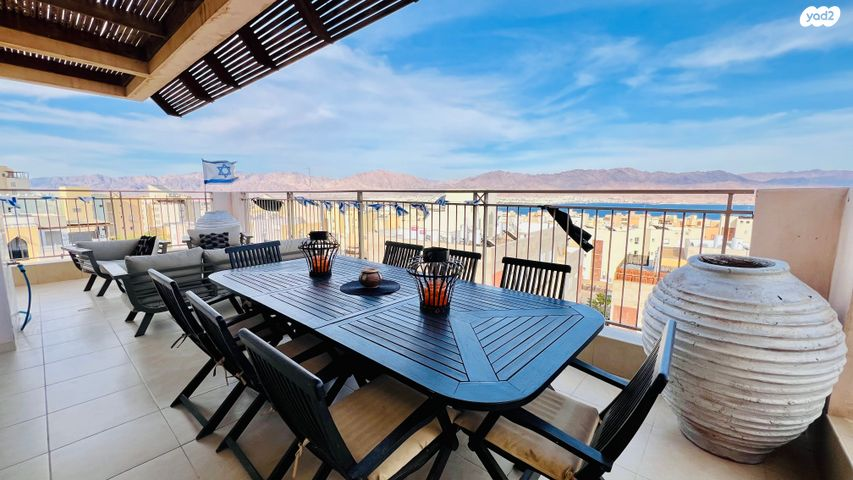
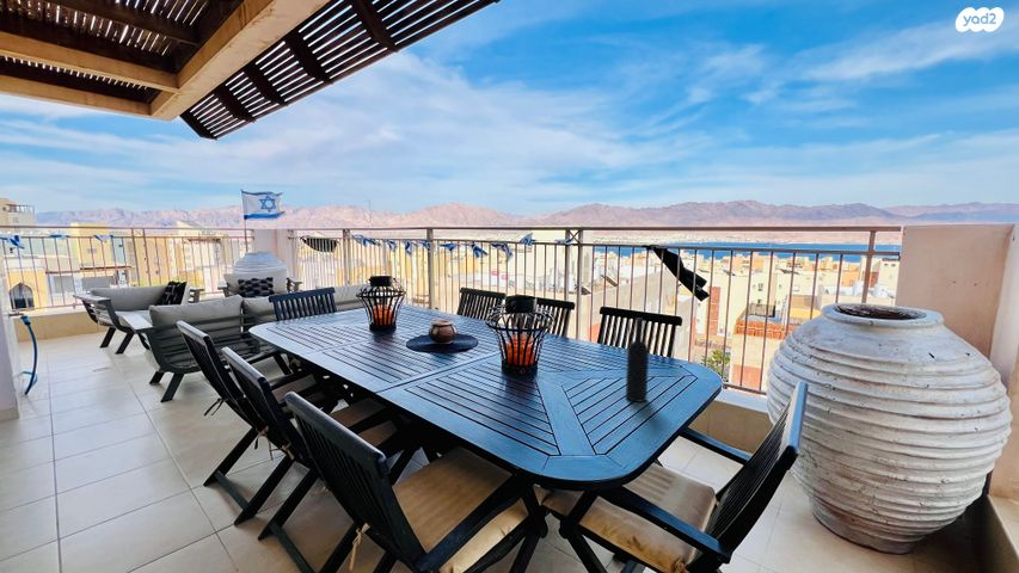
+ wine bottle (637, 358)
